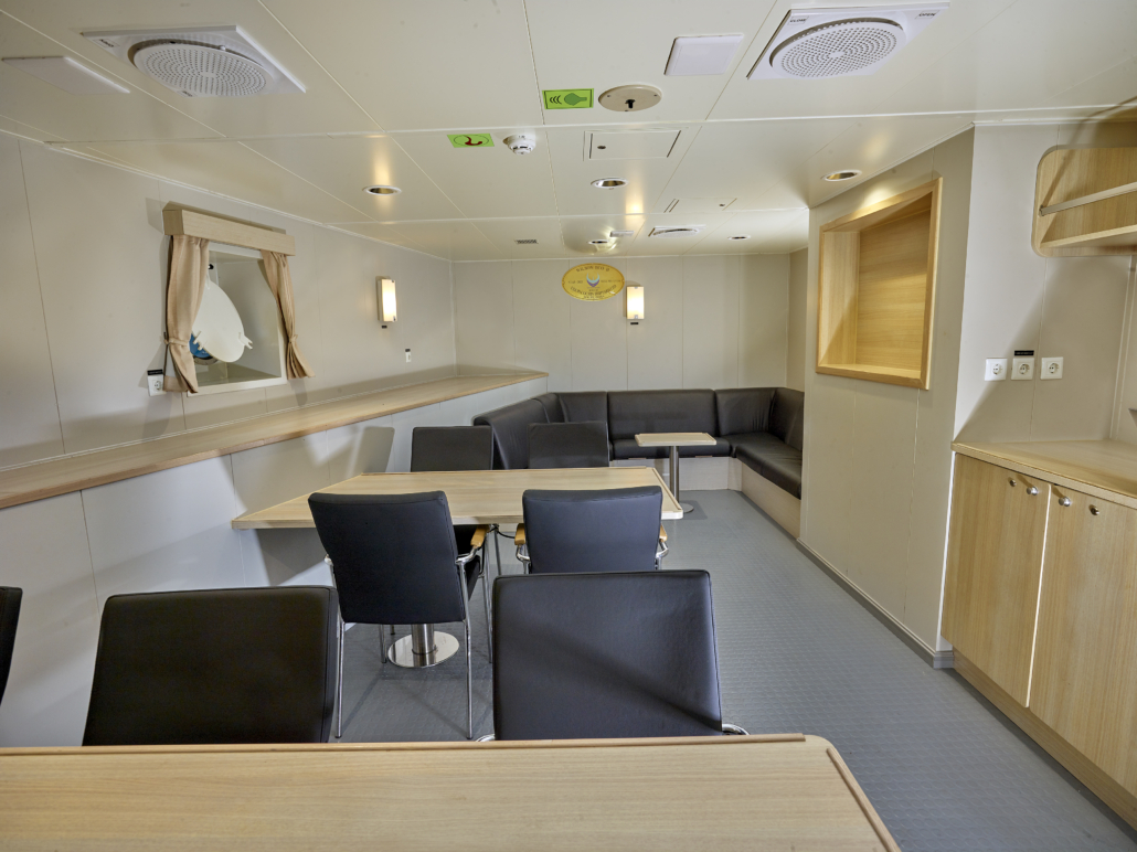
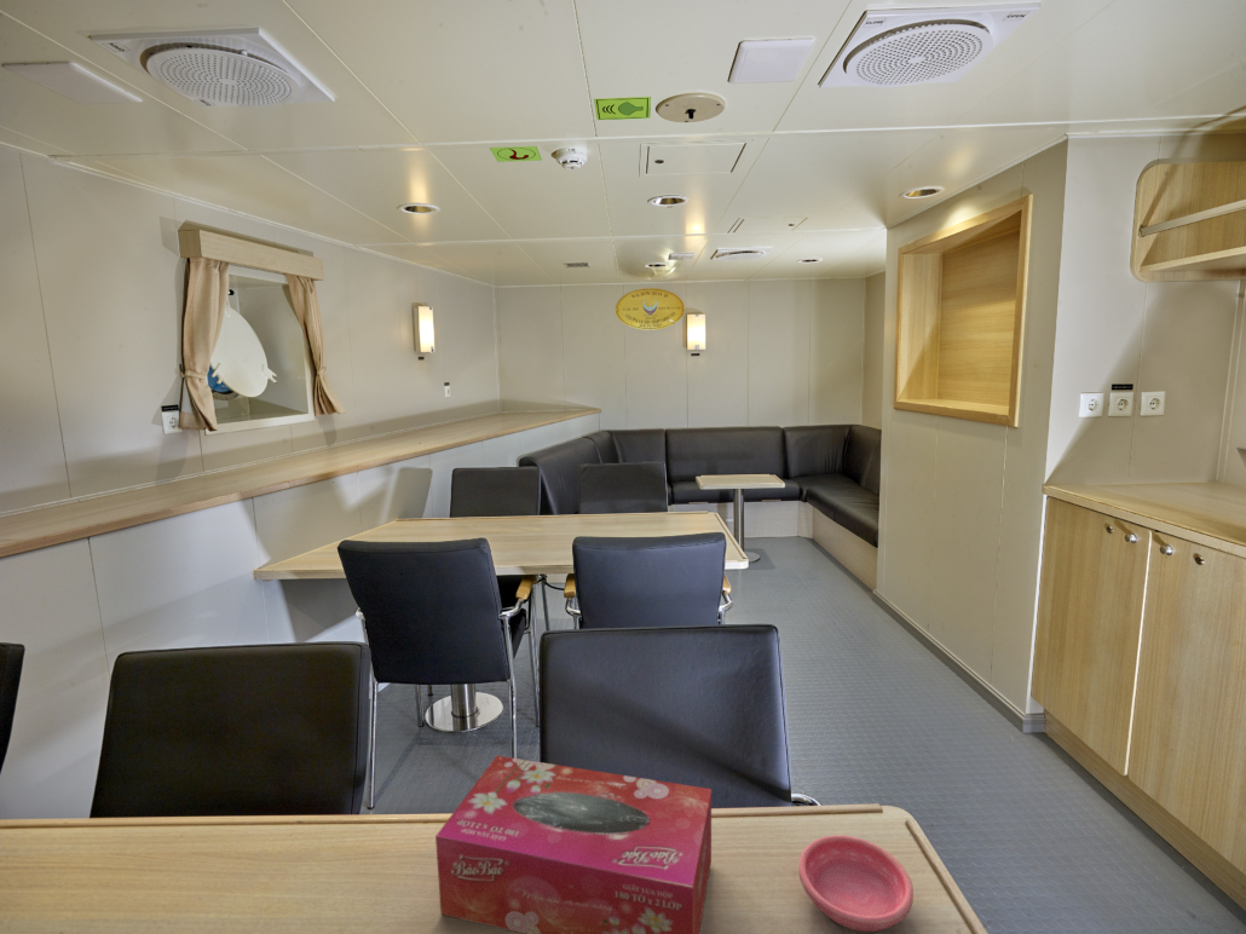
+ saucer (854, 884)
+ tissue box (581, 849)
